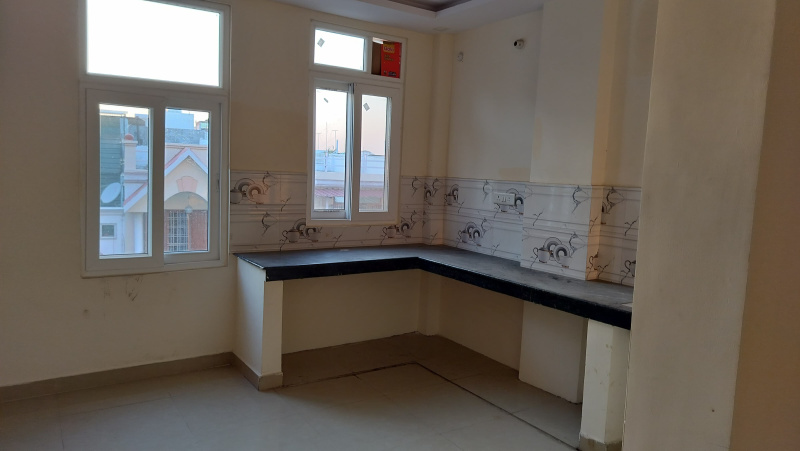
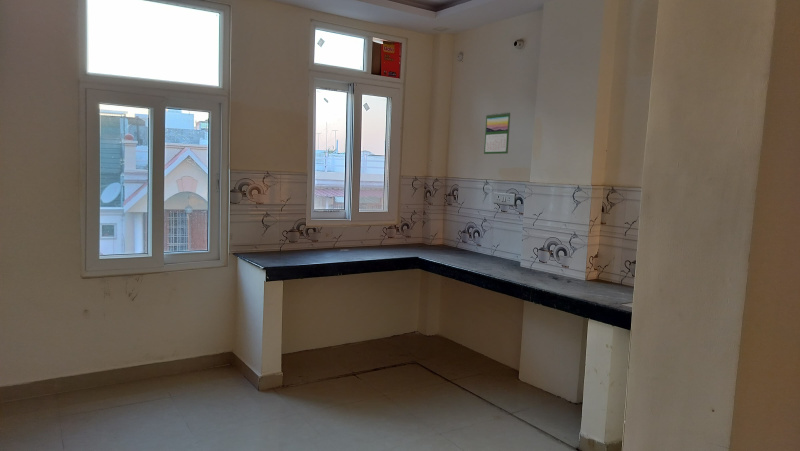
+ calendar (496, 133)
